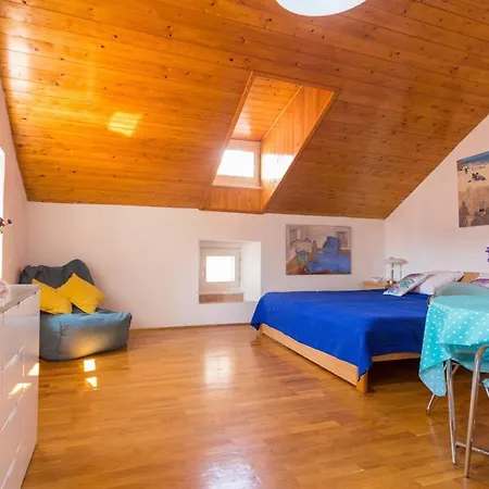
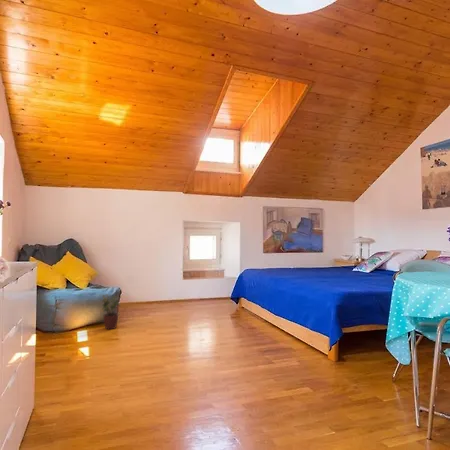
+ potted plant (111, 310)
